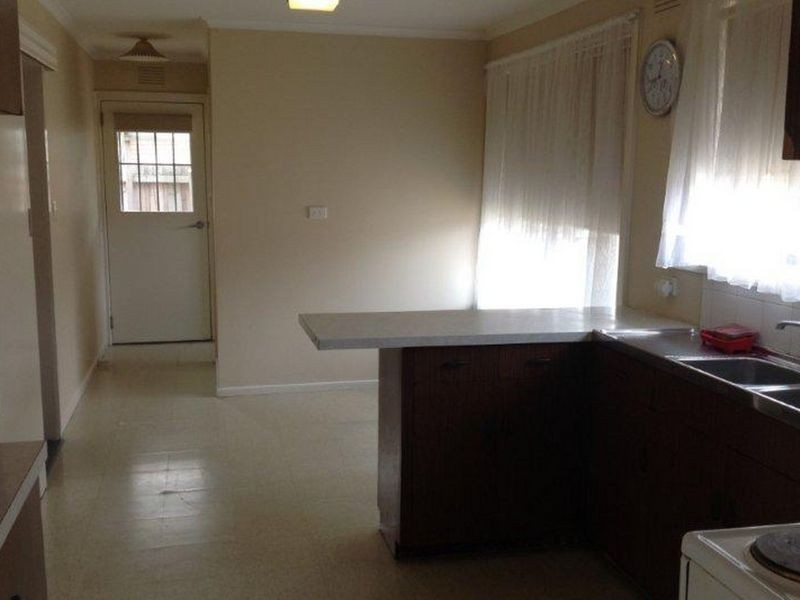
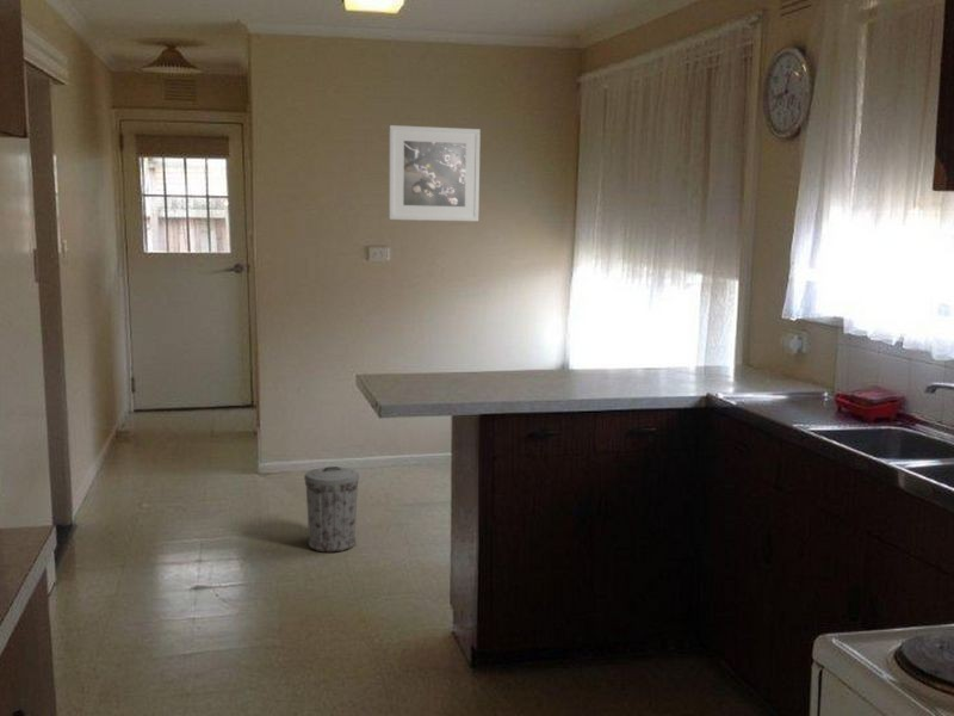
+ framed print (434, 174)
+ trash can (332, 506)
